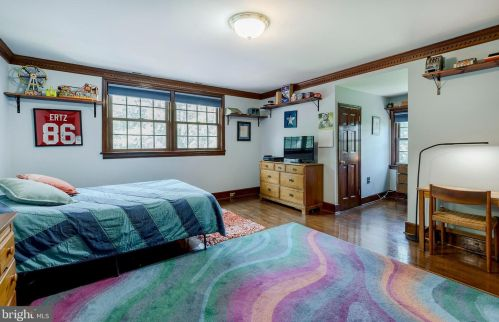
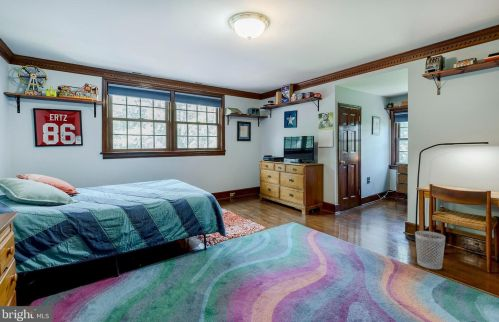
+ wastebasket (429, 249)
